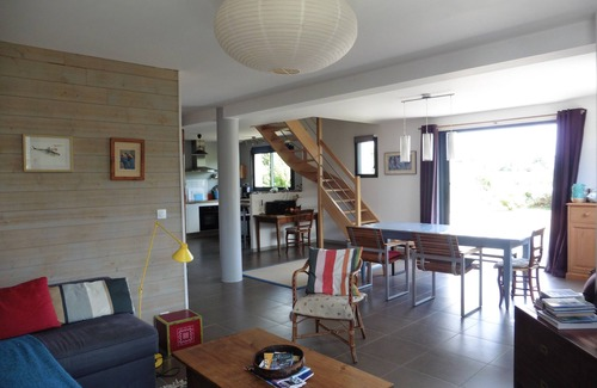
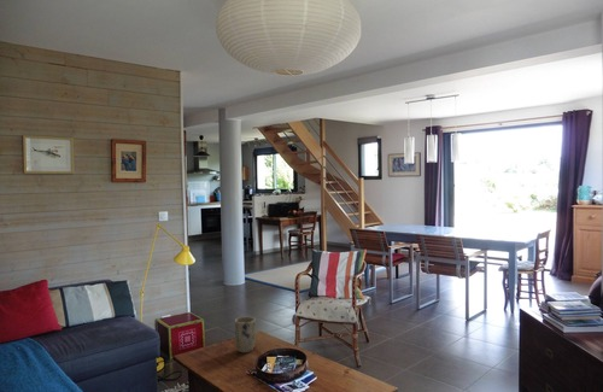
+ plant pot (245, 334)
